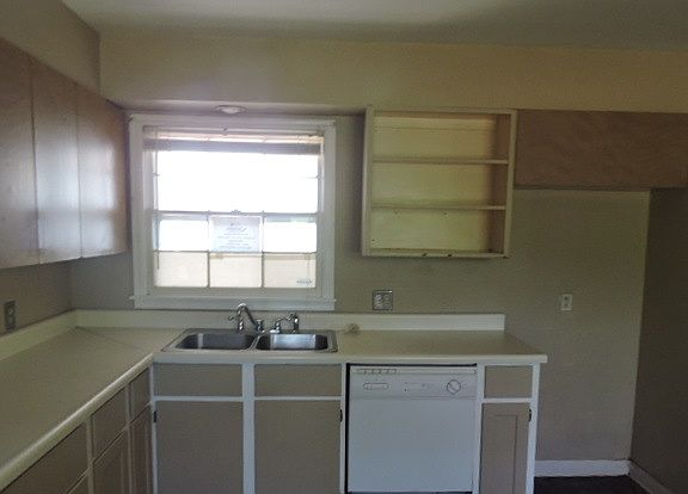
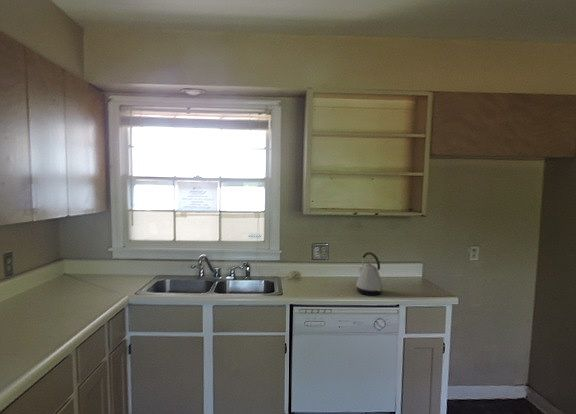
+ kettle (369, 272)
